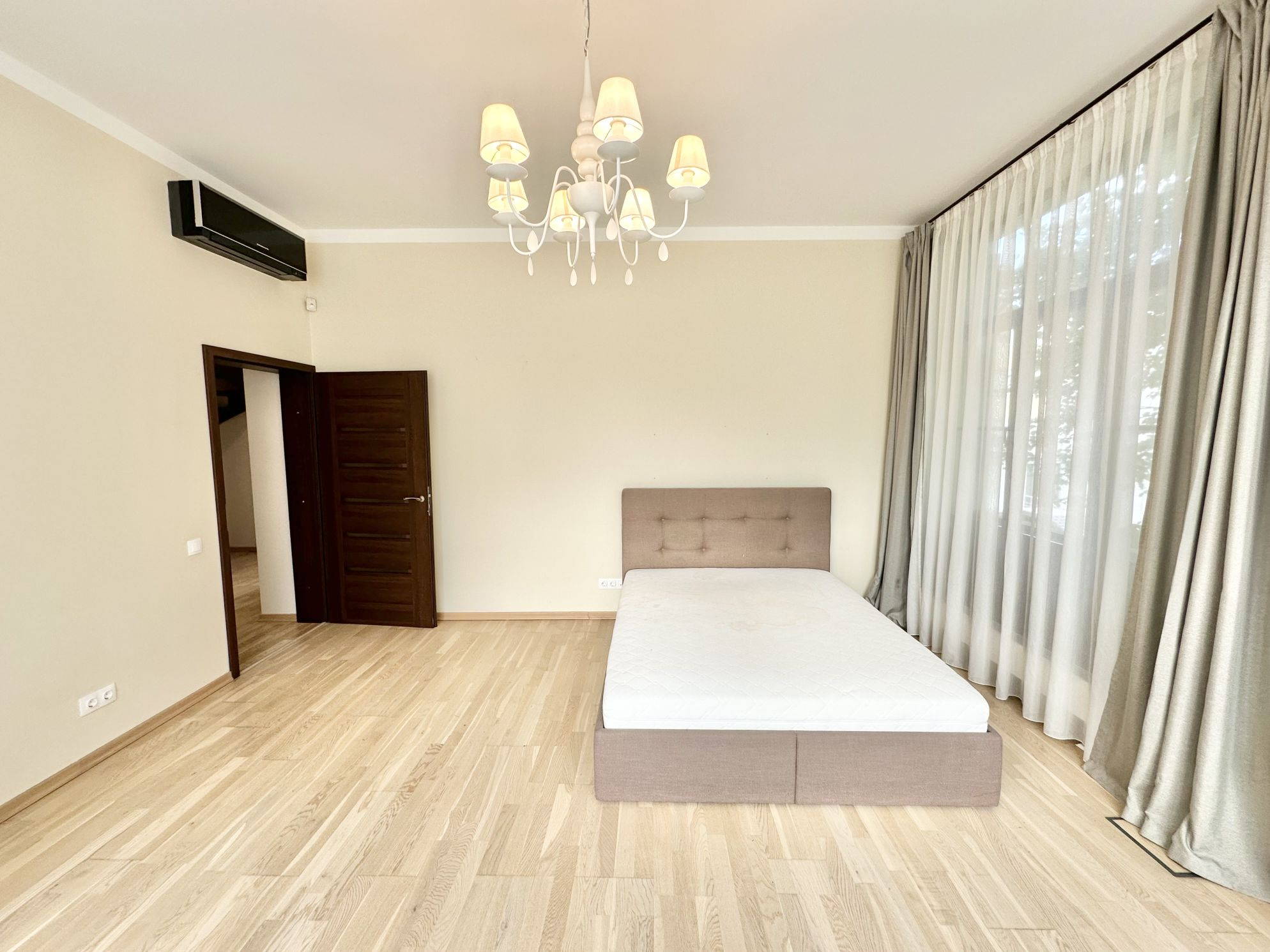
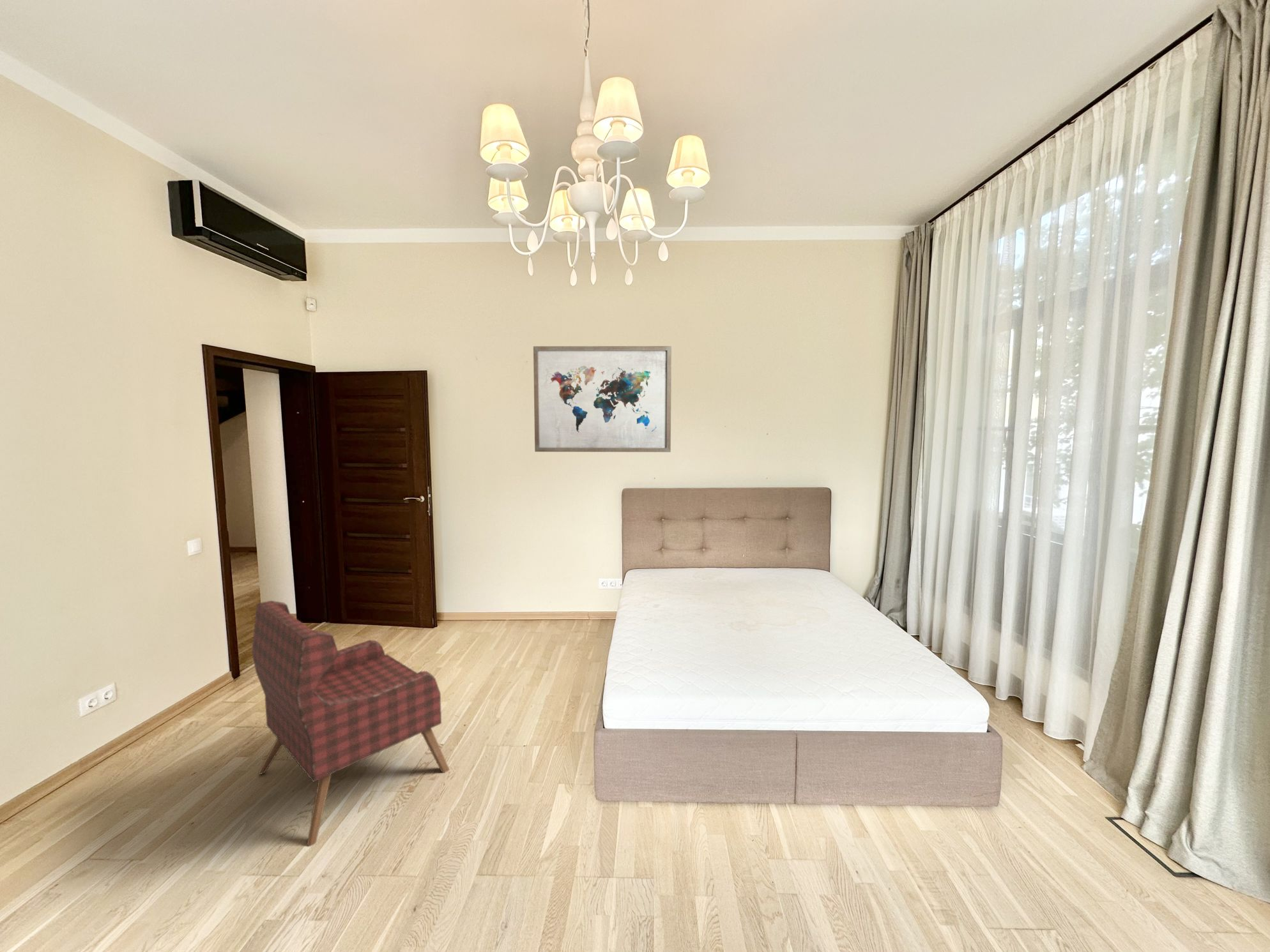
+ armchair (350, 688)
+ wall art (602, 399)
